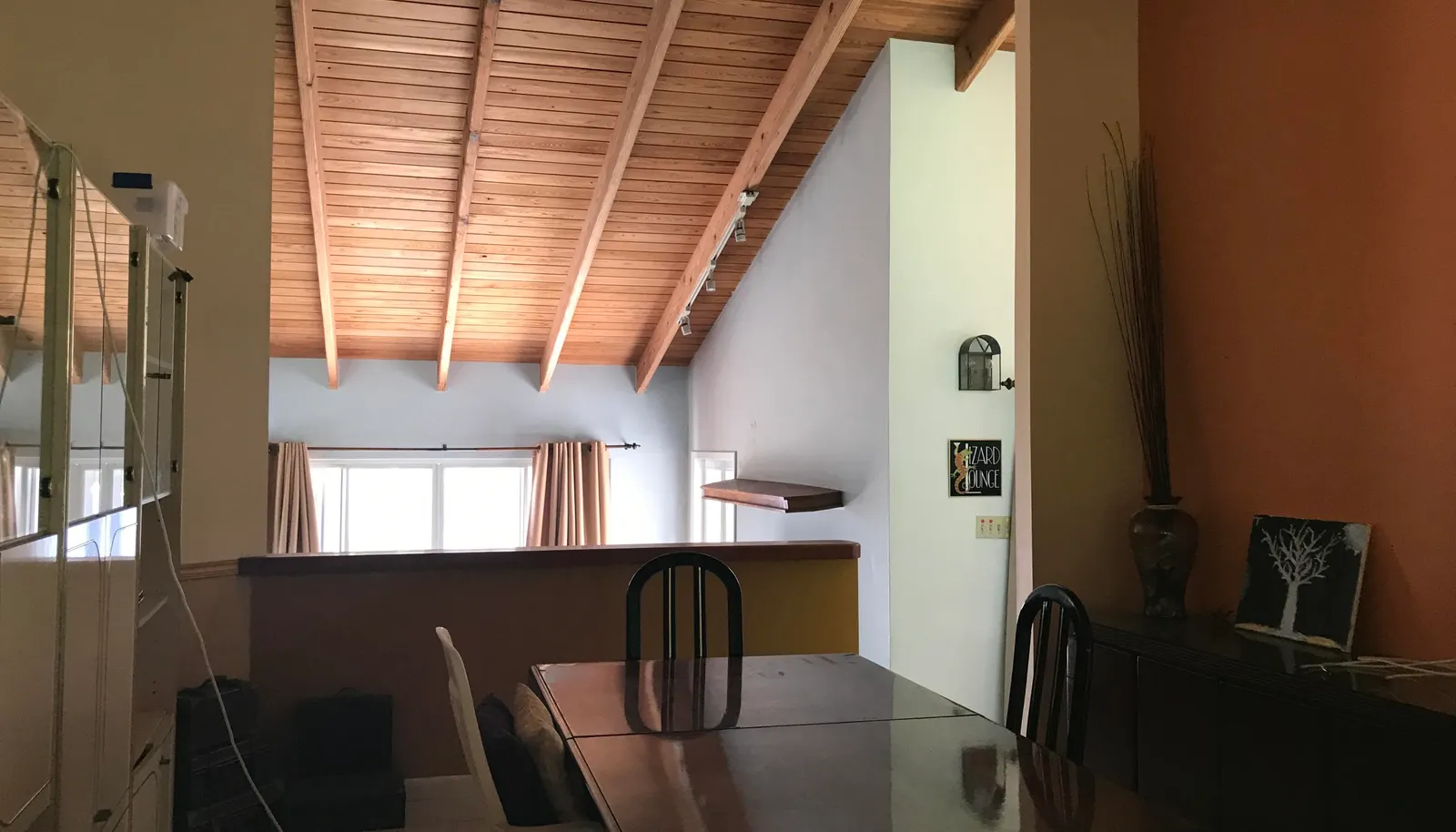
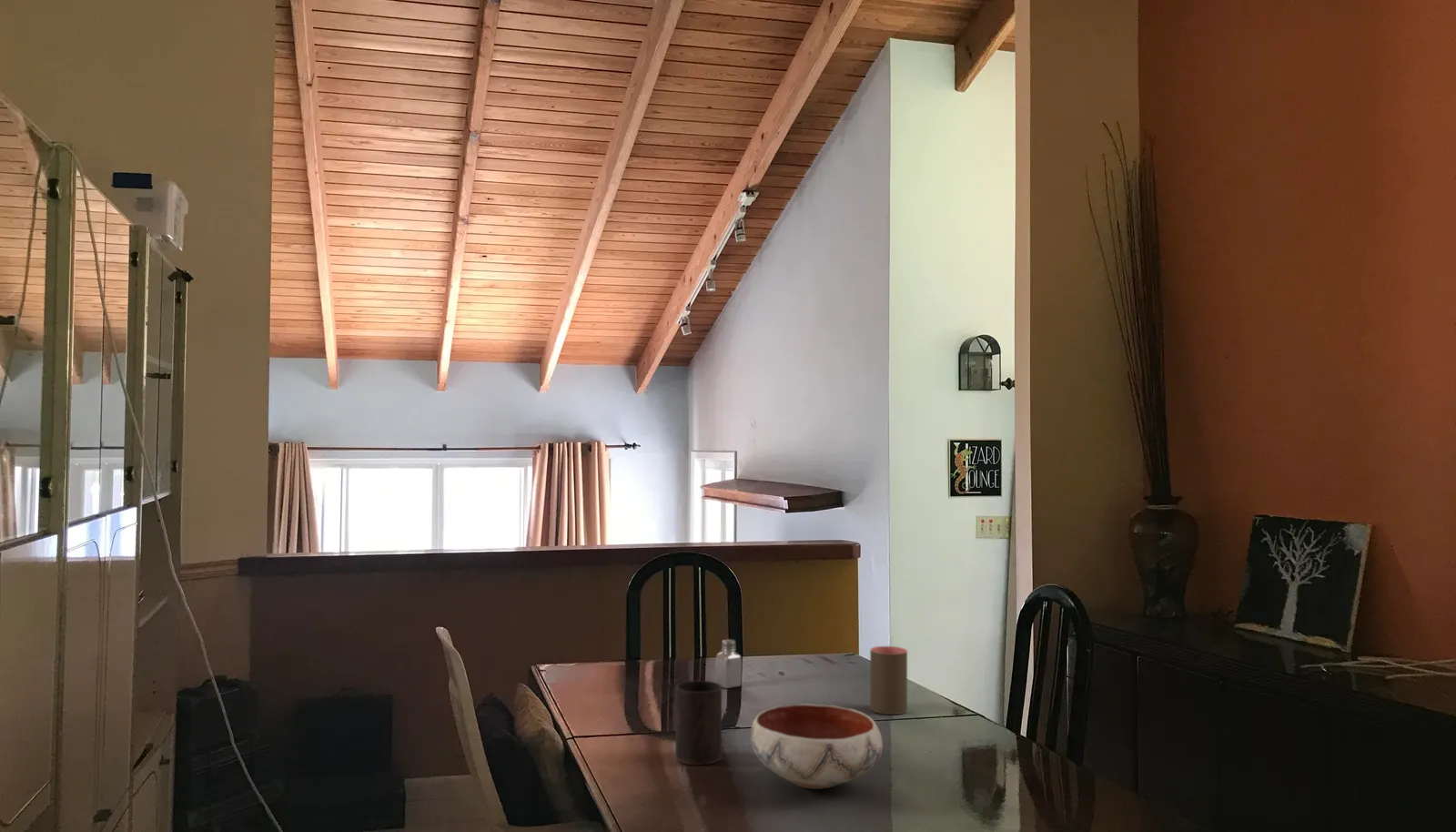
+ saltshaker (728, 663)
+ cup (698, 722)
+ bowl (815, 751)
+ cup (888, 679)
